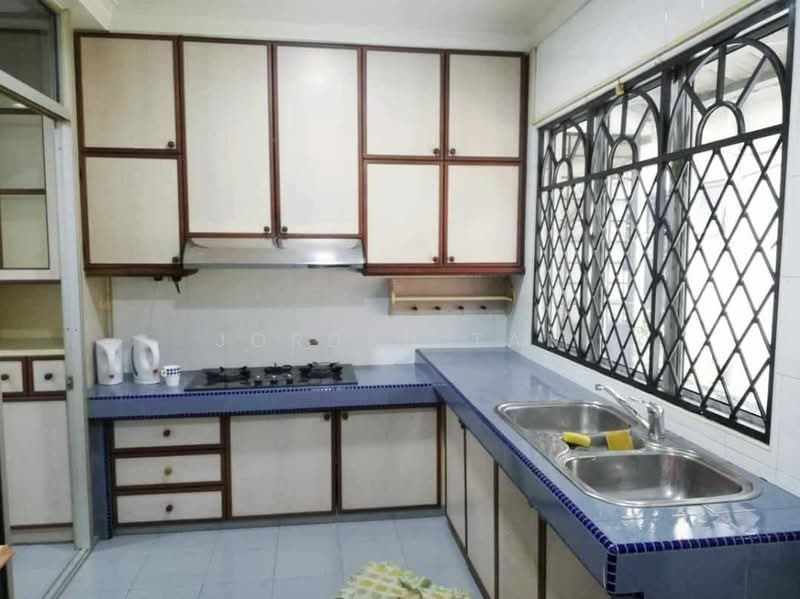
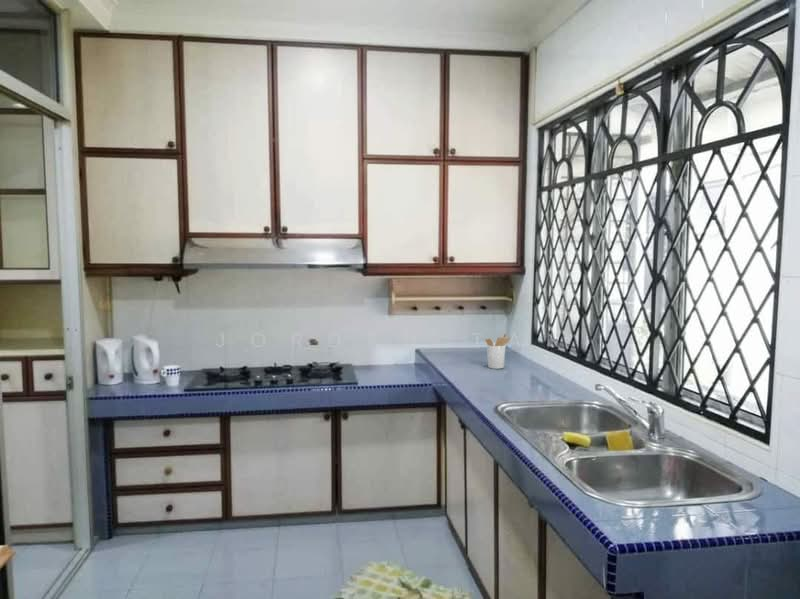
+ utensil holder (498, 351)
